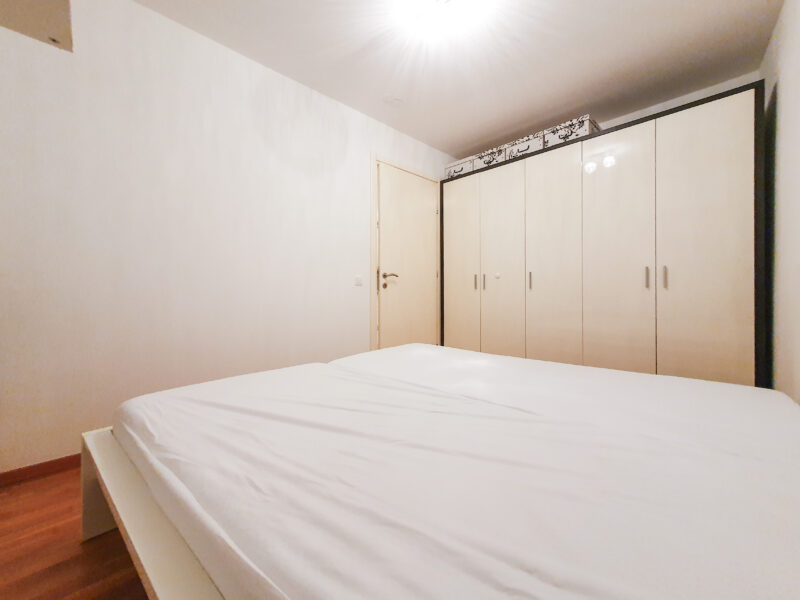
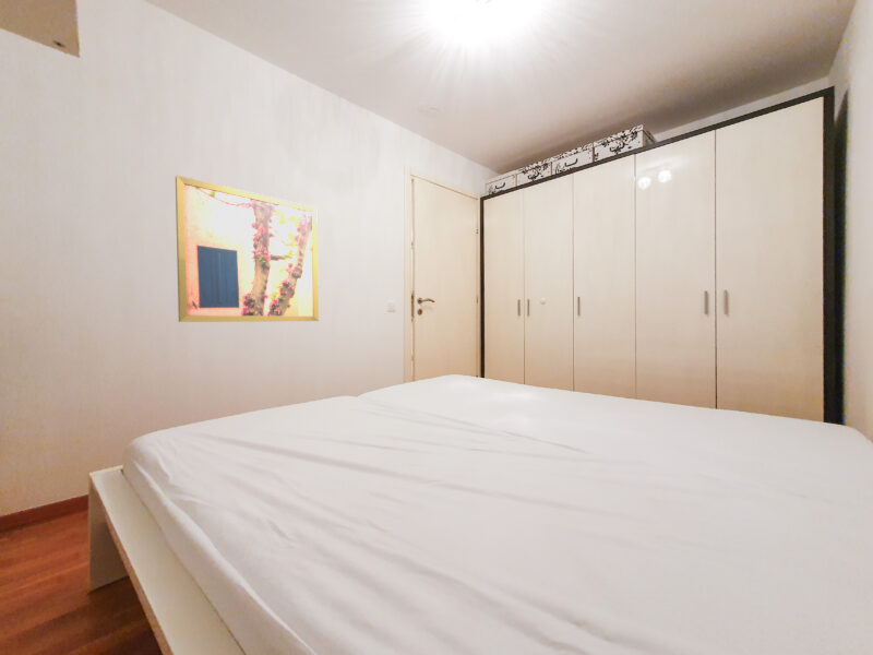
+ wall art (255, 258)
